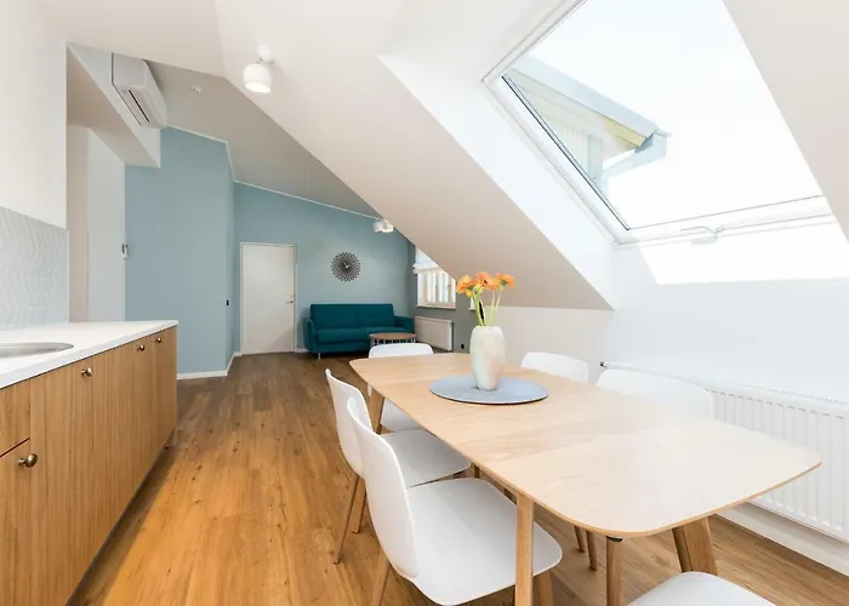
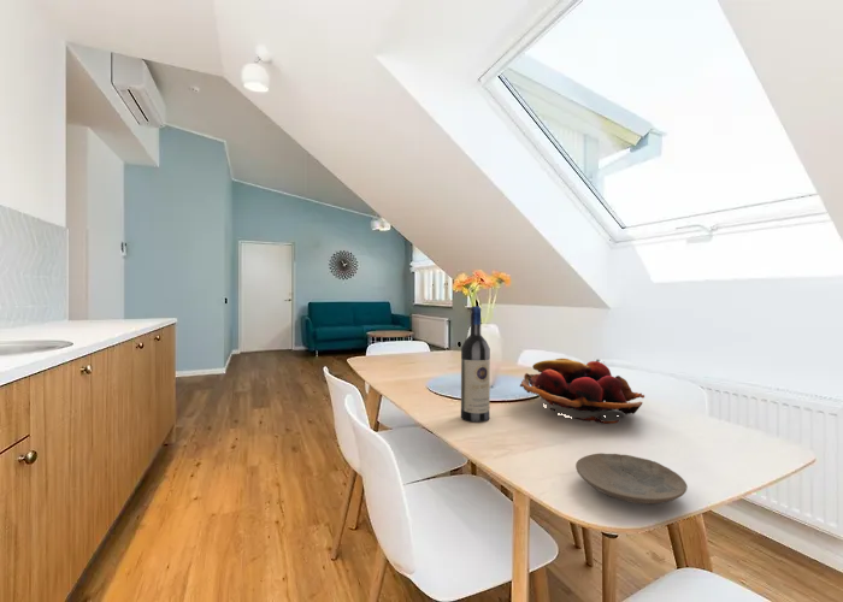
+ wine bottle (474, 361)
+ plate (627, 480)
+ fruit basket (577, 384)
